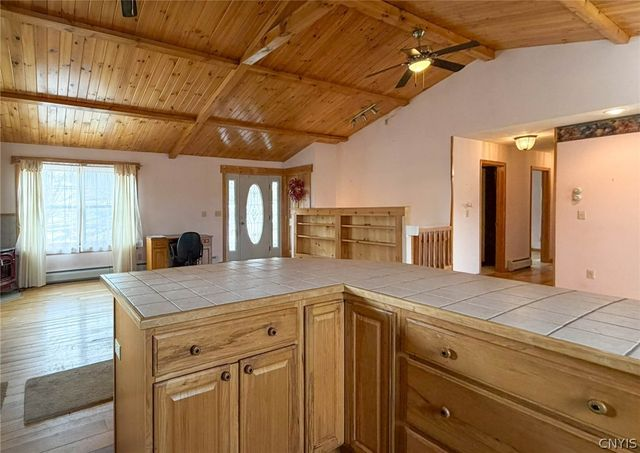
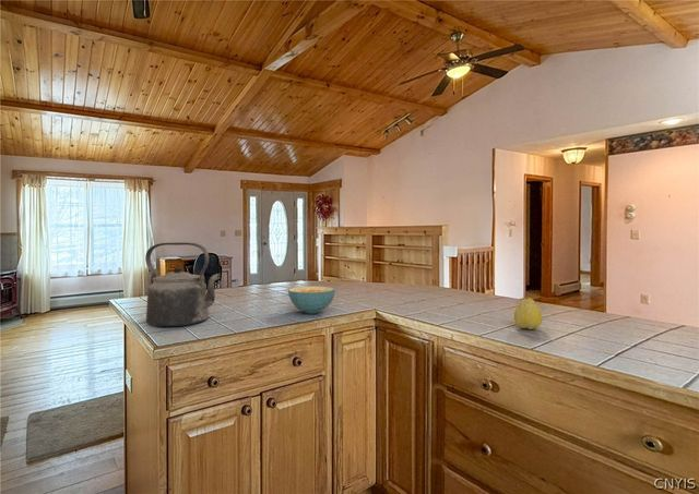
+ kettle (182, 281)
+ cereal bowl (311, 300)
+ fruit (528, 311)
